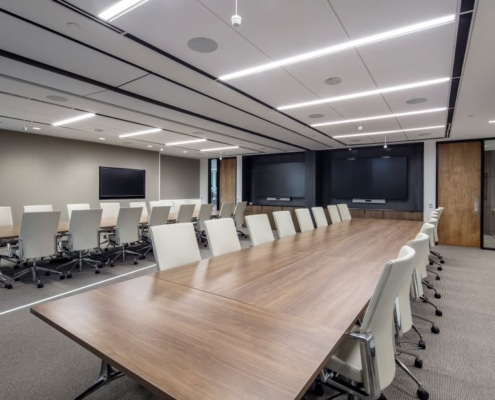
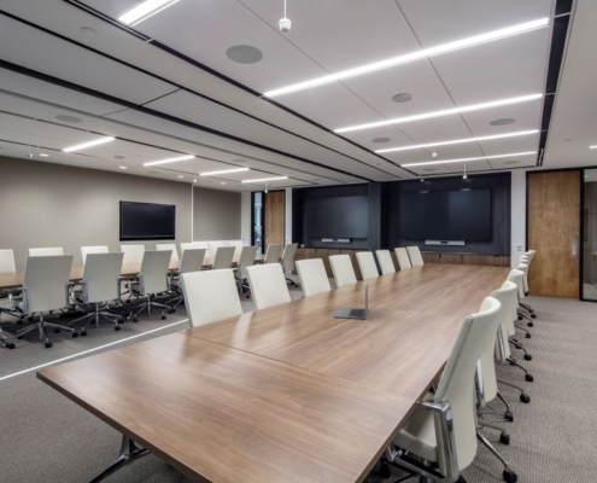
+ laptop (351, 308)
